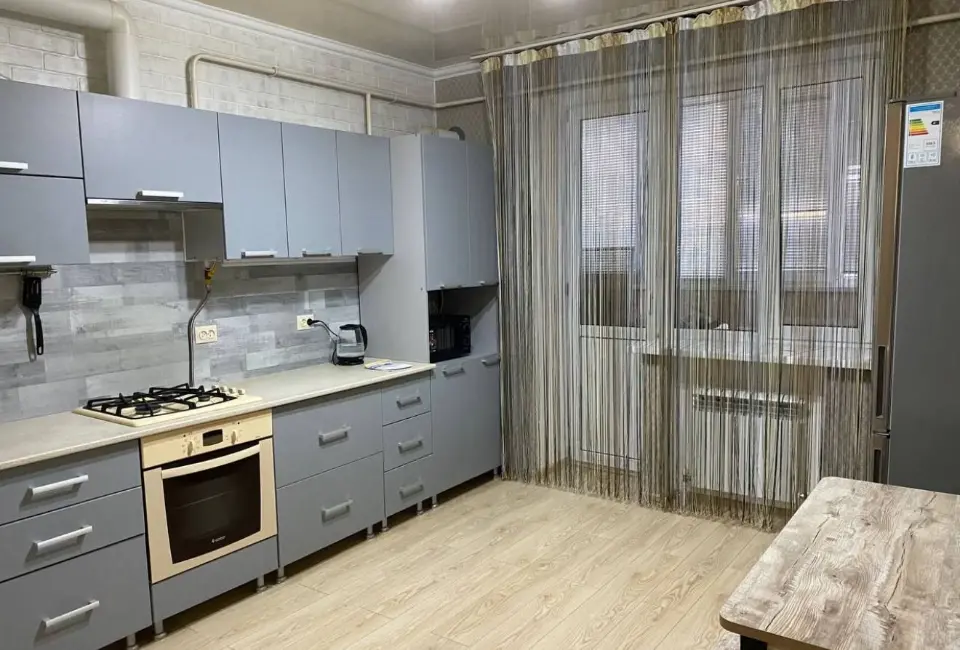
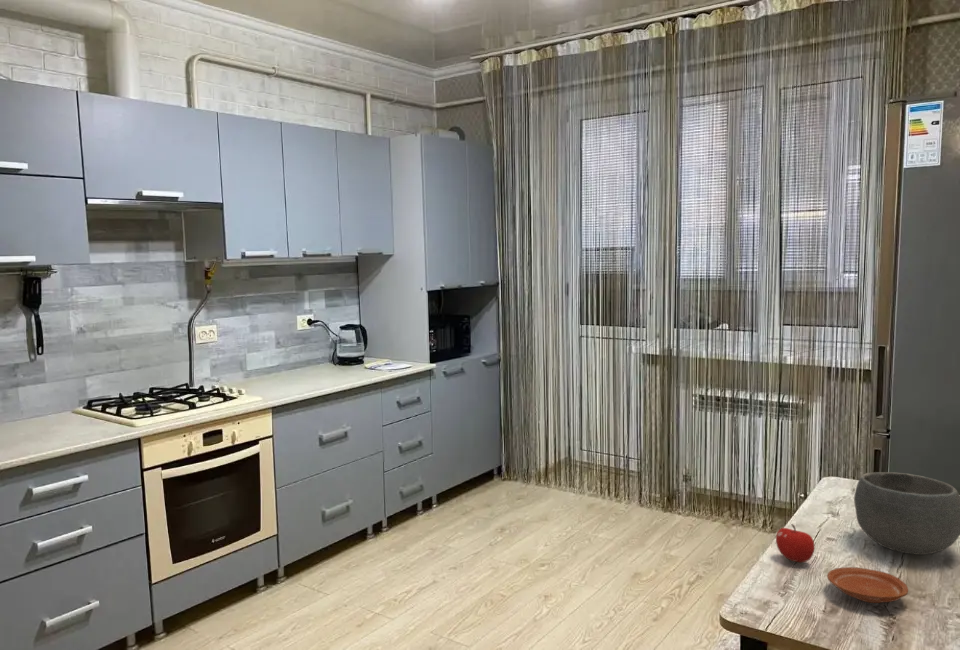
+ apple (794, 542)
+ bowl (907, 514)
+ plate (866, 587)
